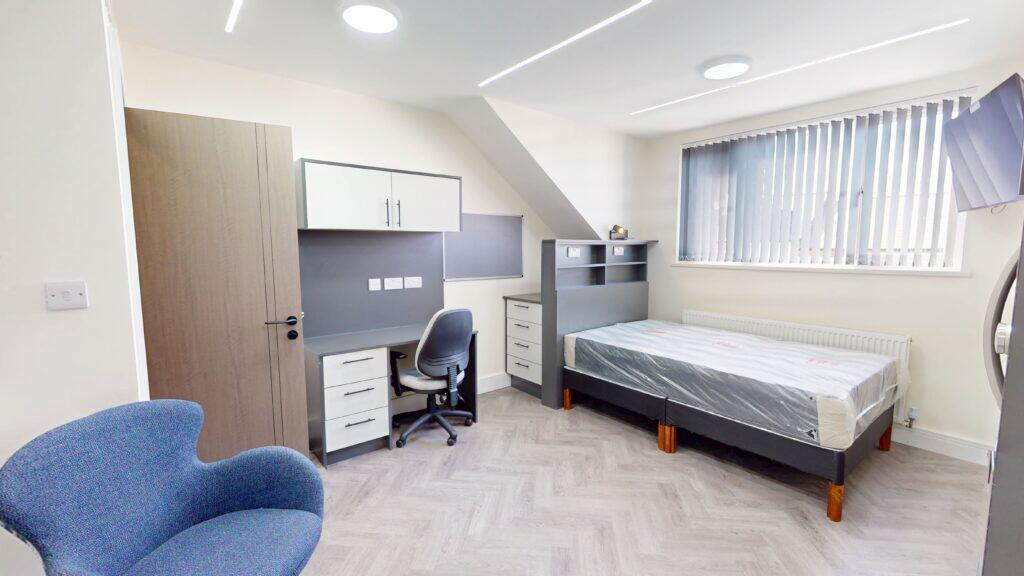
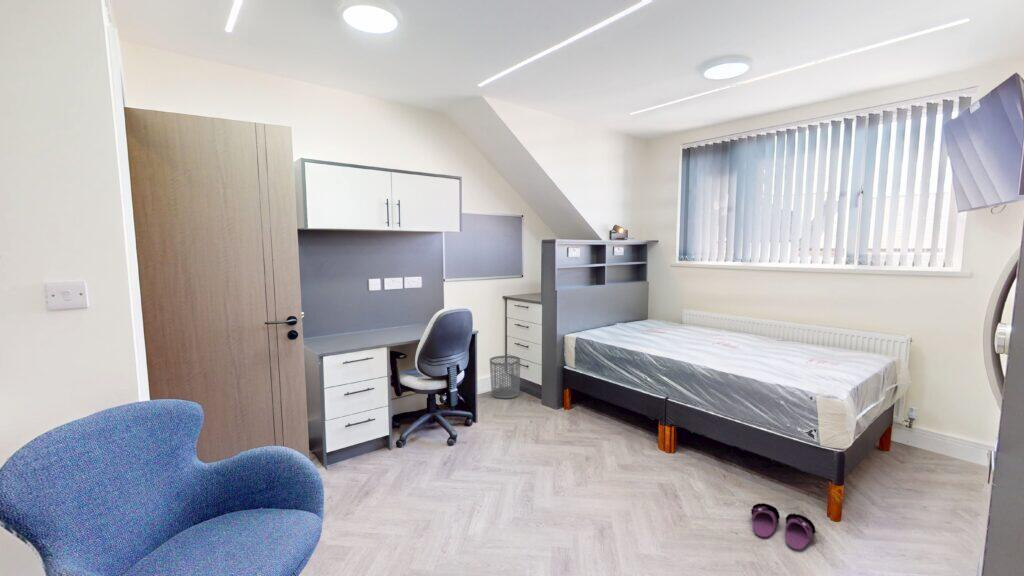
+ waste bin (505, 376)
+ slippers (778, 521)
